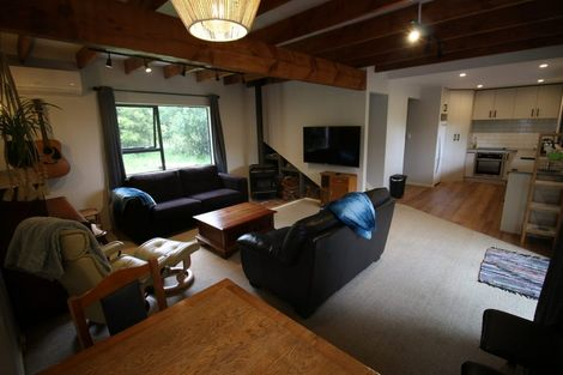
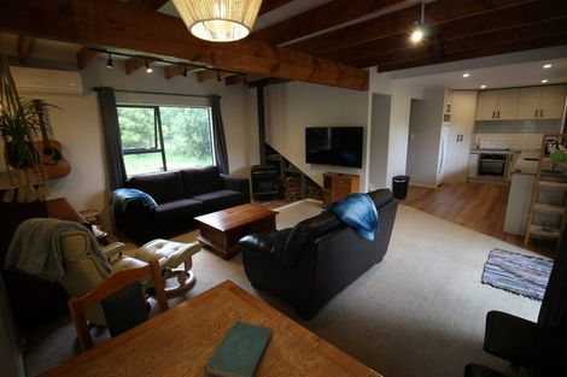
+ book (241, 348)
